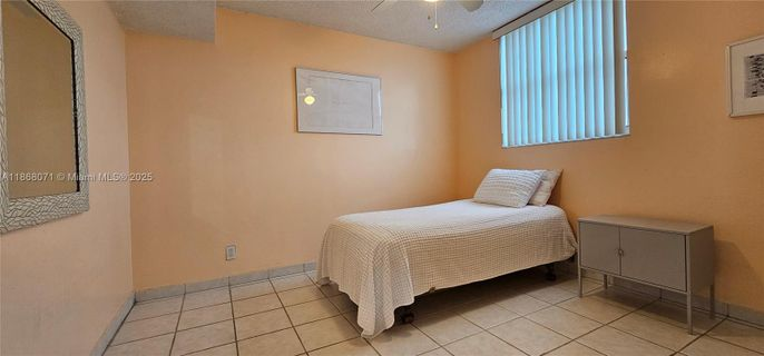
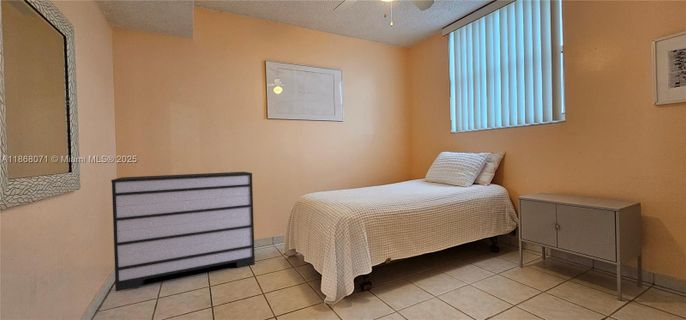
+ dresser (190, 221)
